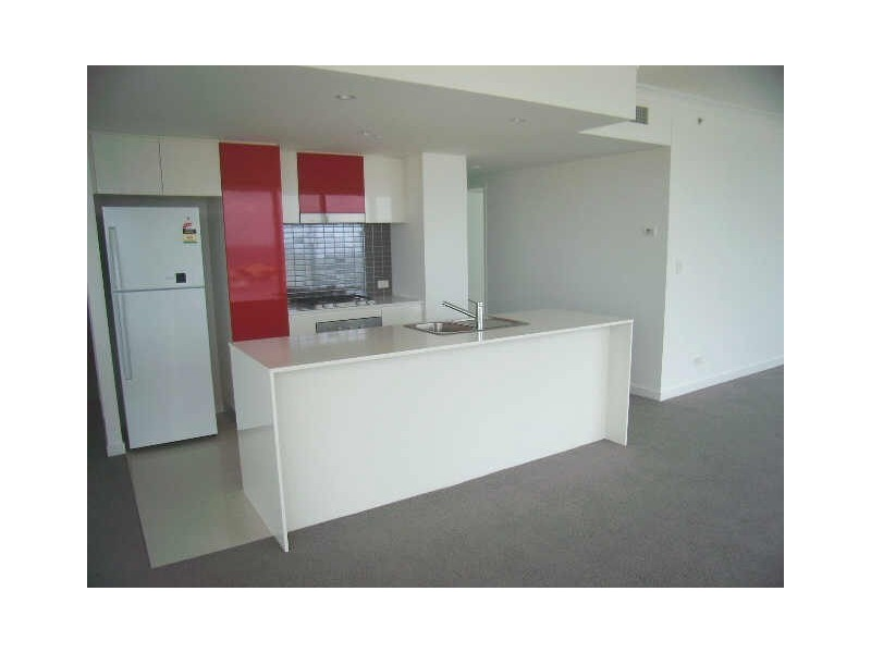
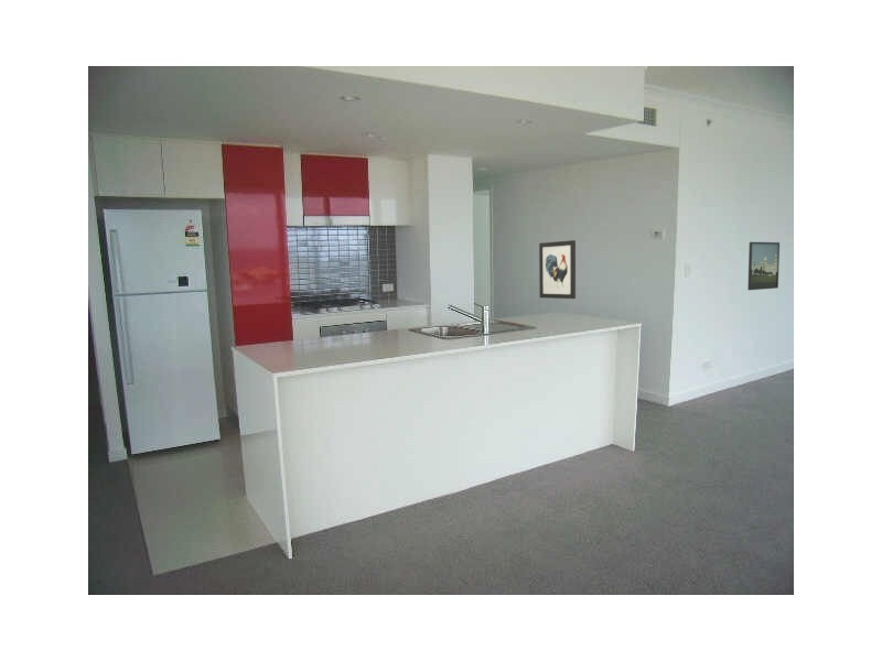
+ wall art (557, 270)
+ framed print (764, 266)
